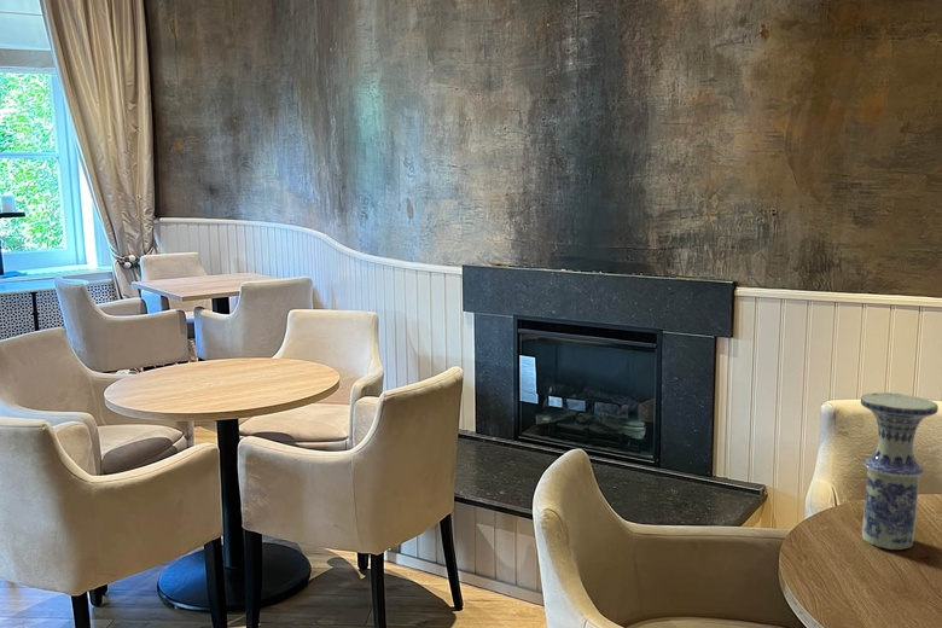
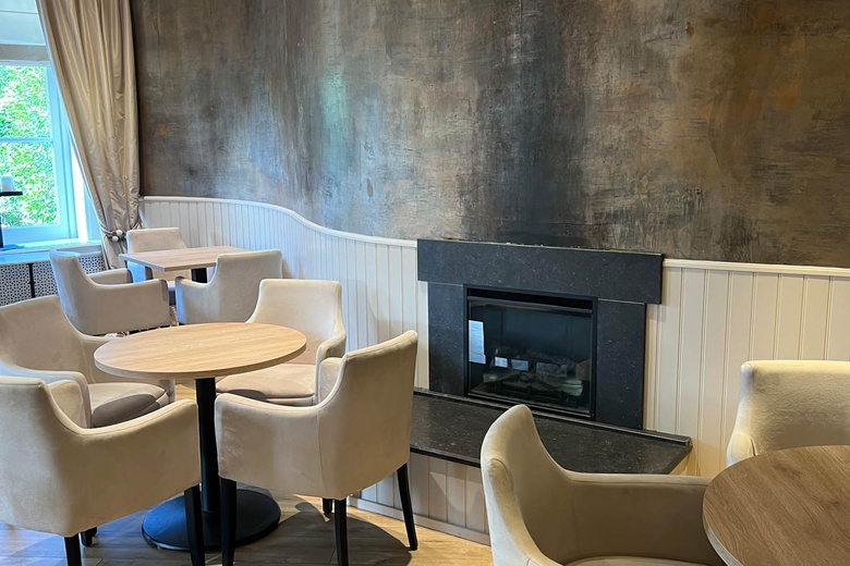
- vase (894, 470)
